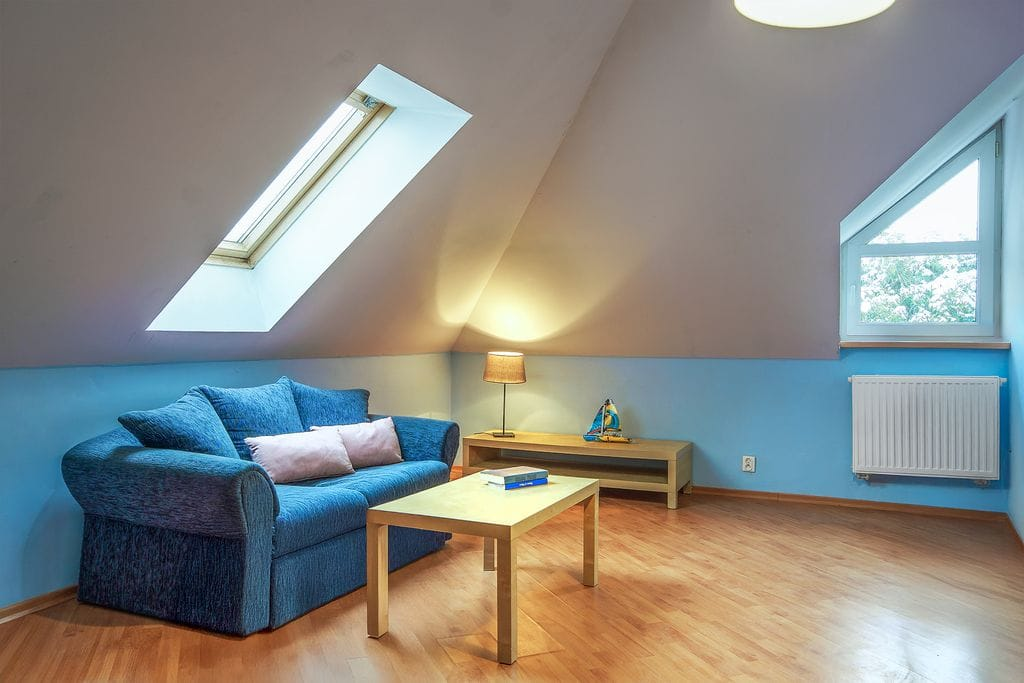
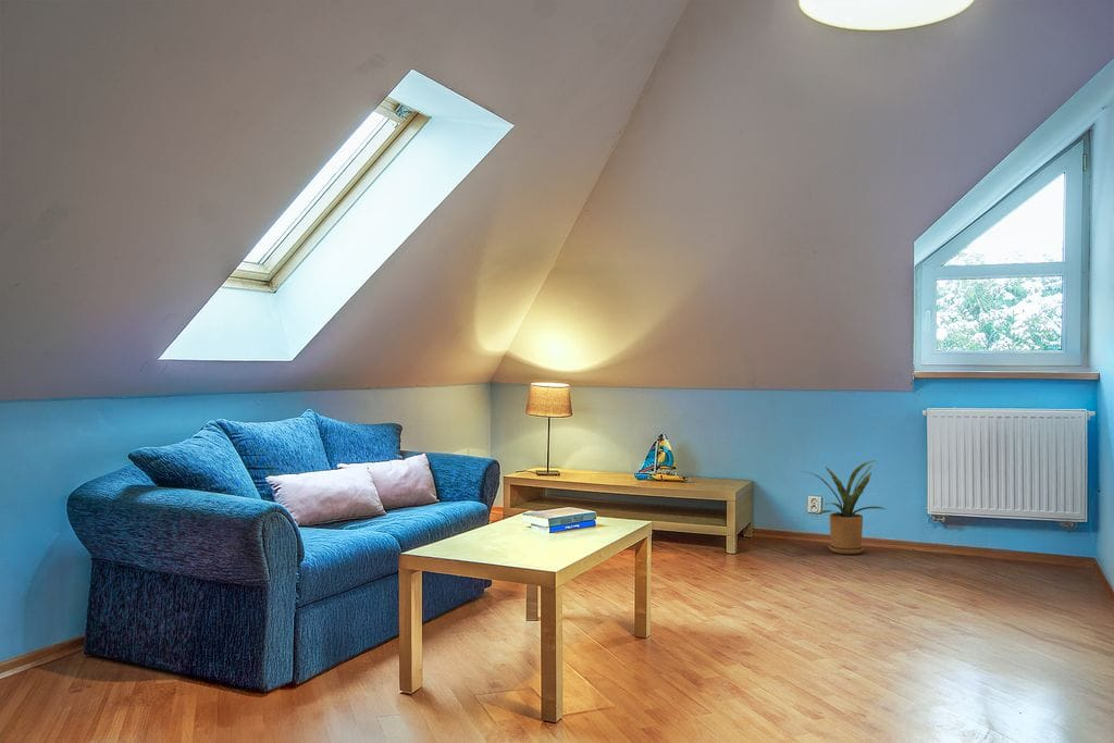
+ house plant (844, 504)
